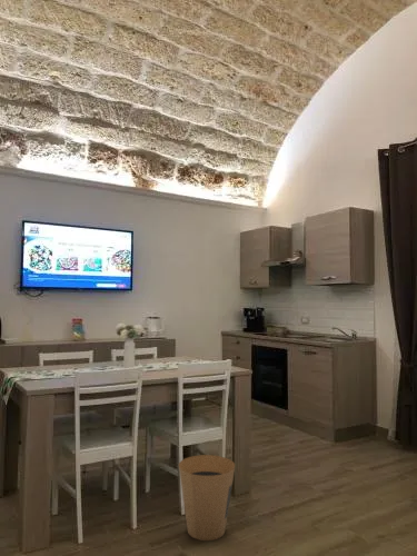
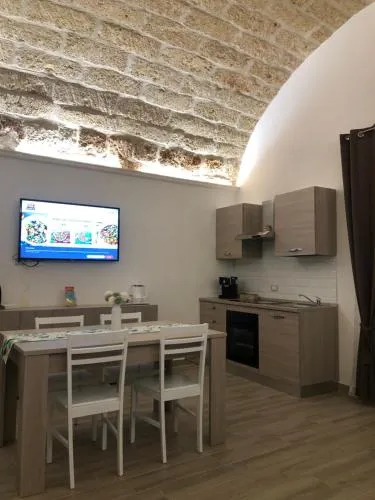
- trash can (206, 497)
